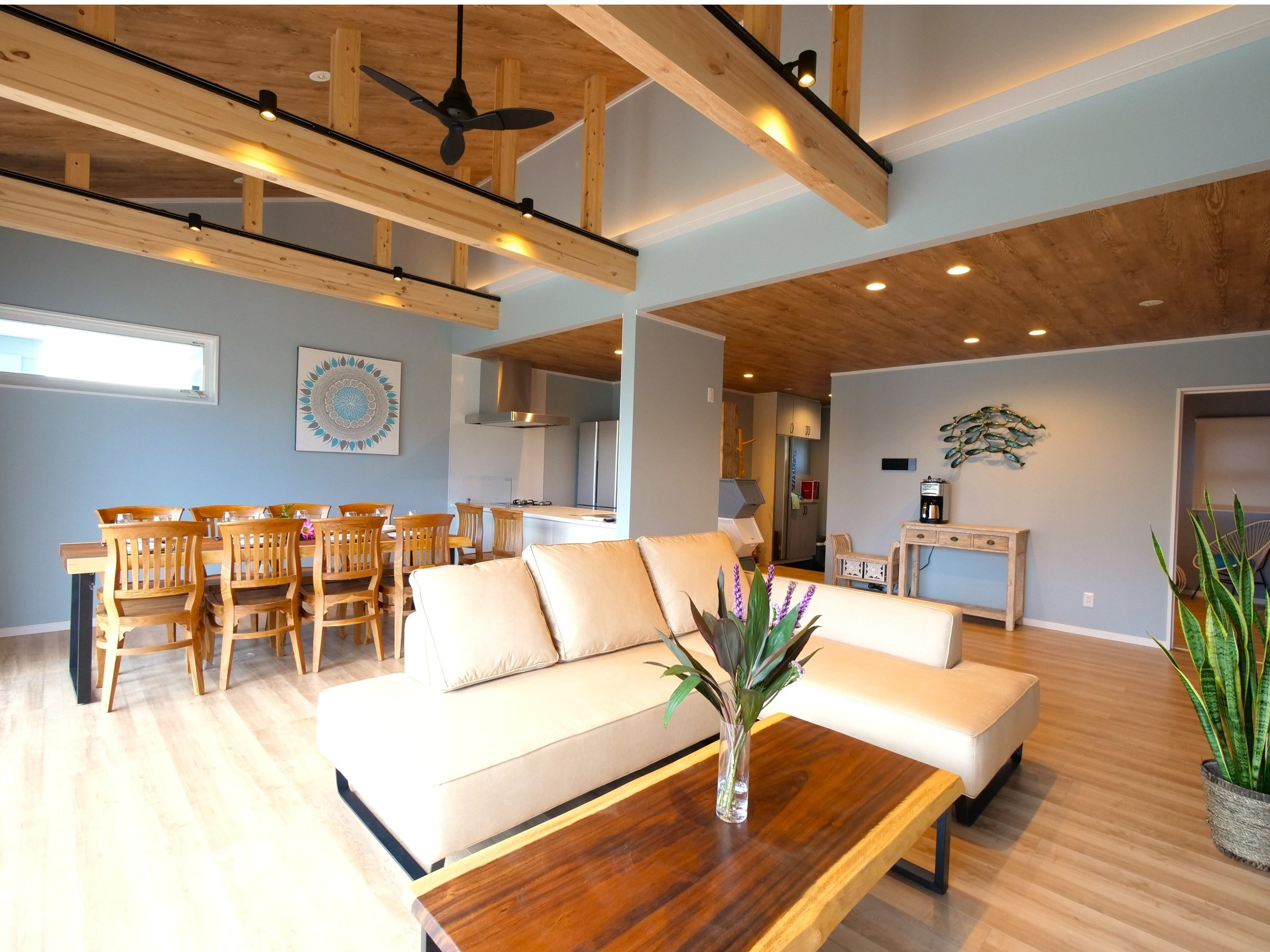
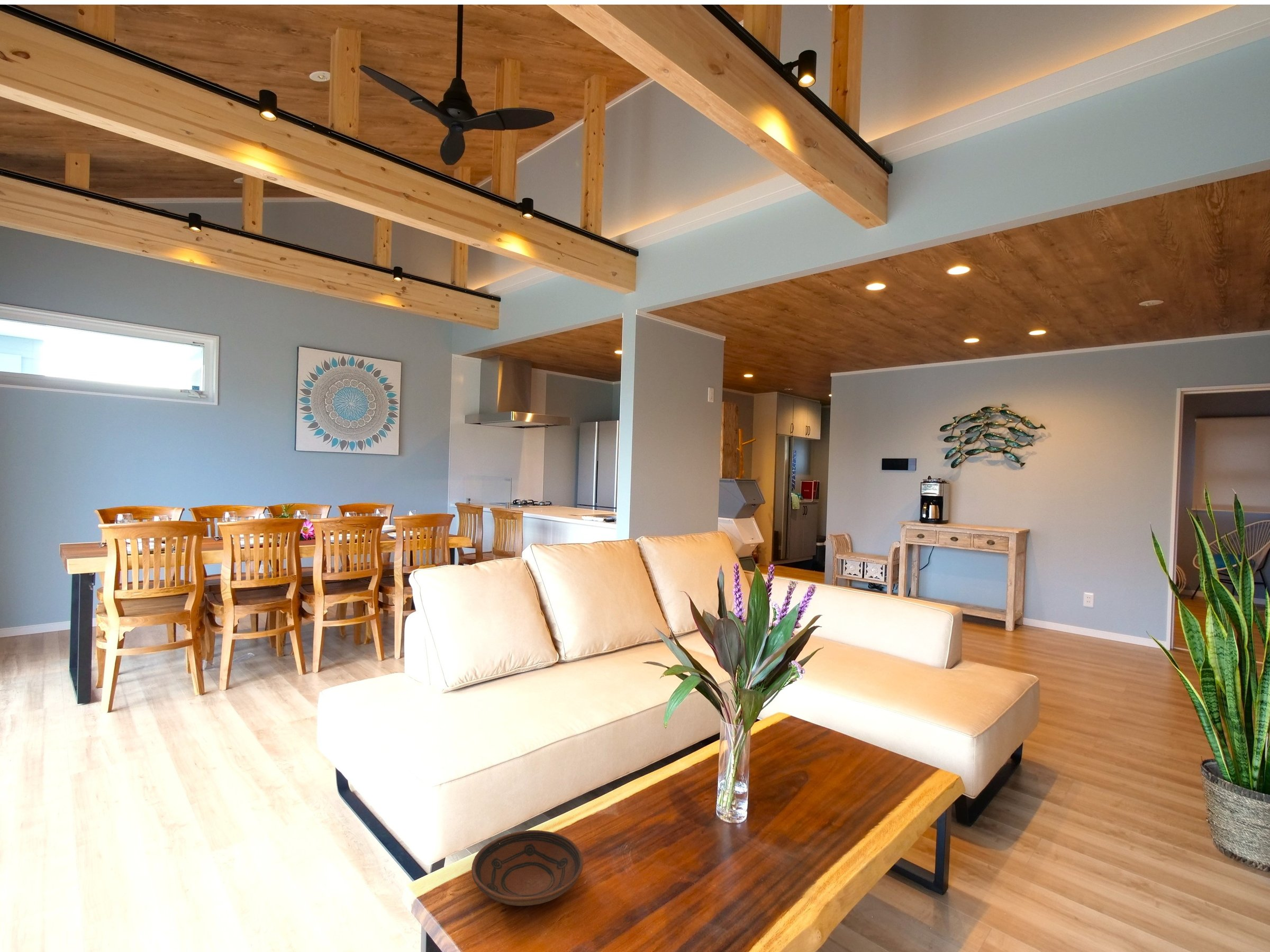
+ bowl (528, 872)
